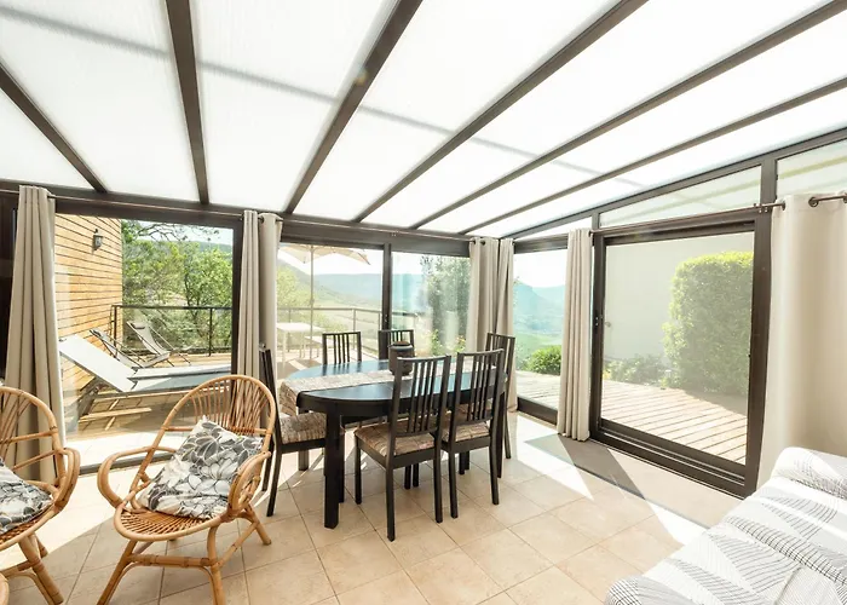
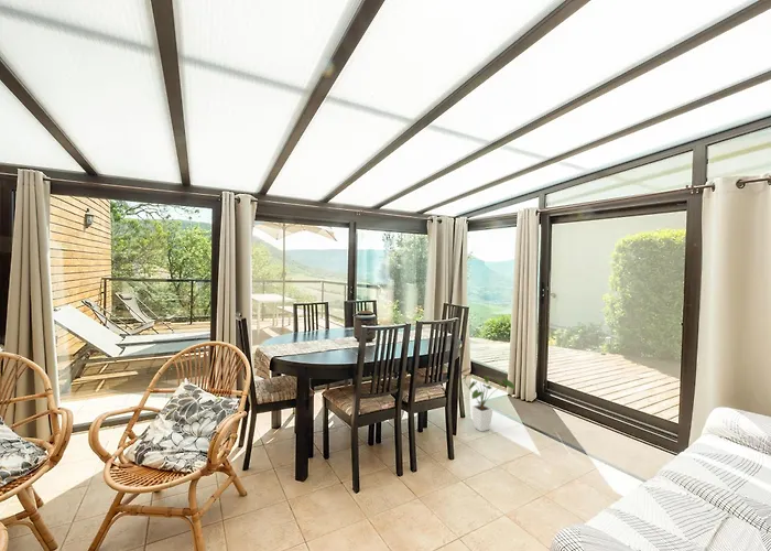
+ house plant (484, 403)
